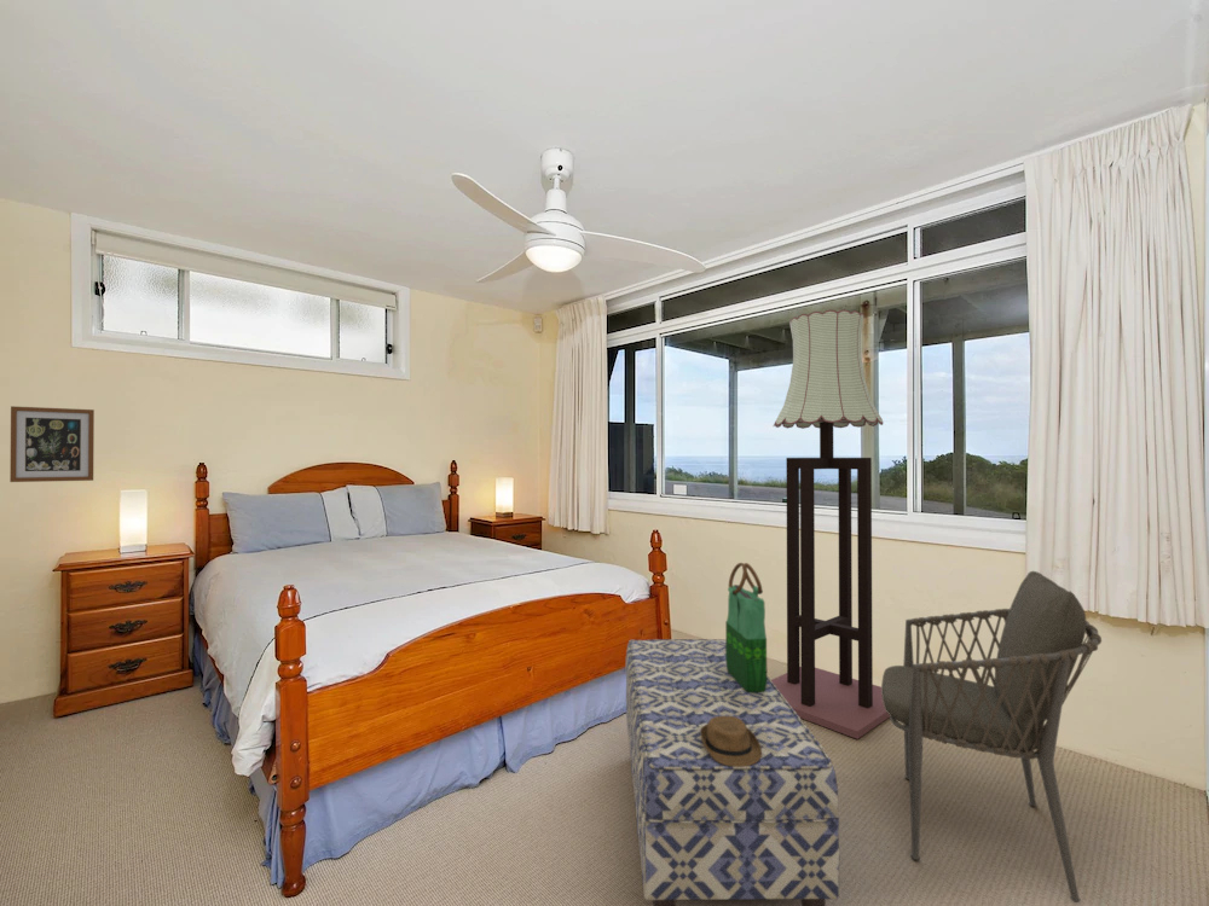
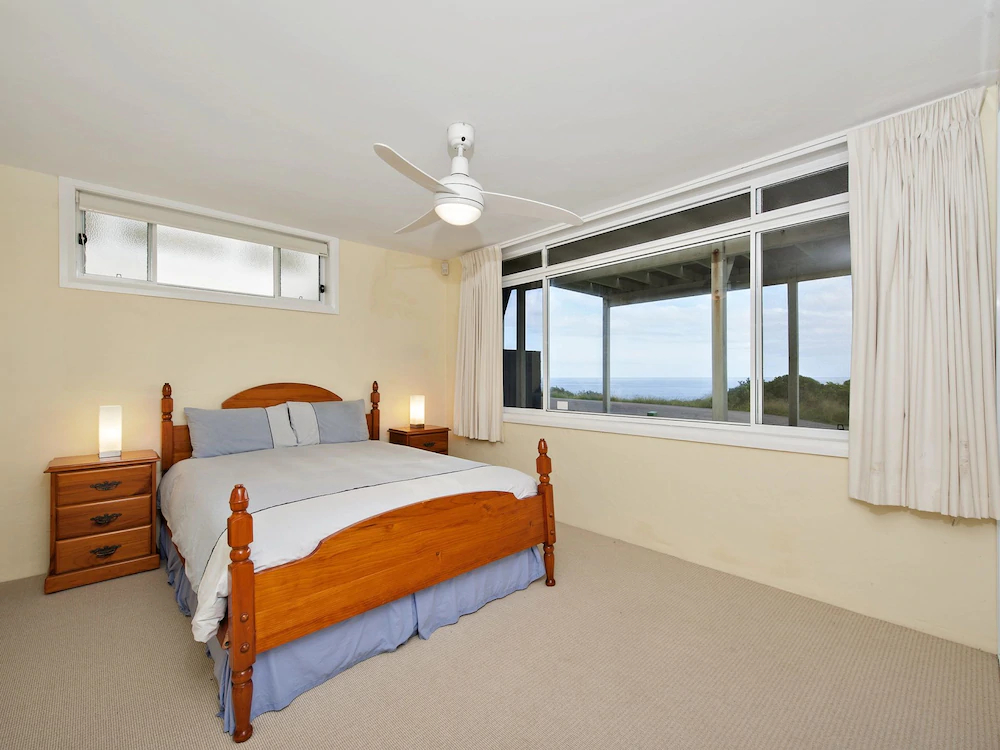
- wall art (53, 445)
- boater hat (729, 736)
- floor lamp (814, 507)
- armchair (979, 702)
- bench (705, 757)
- tote bag (745, 621)
